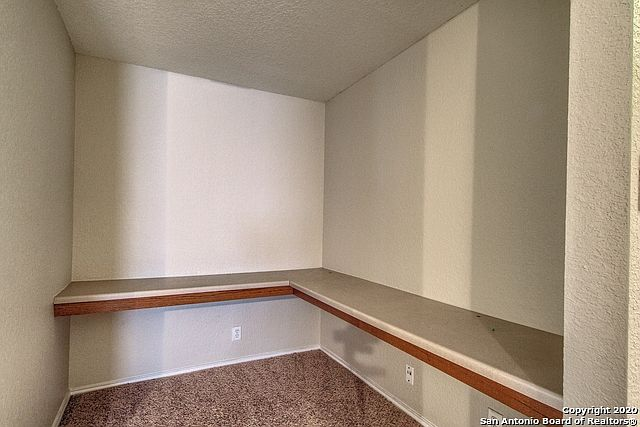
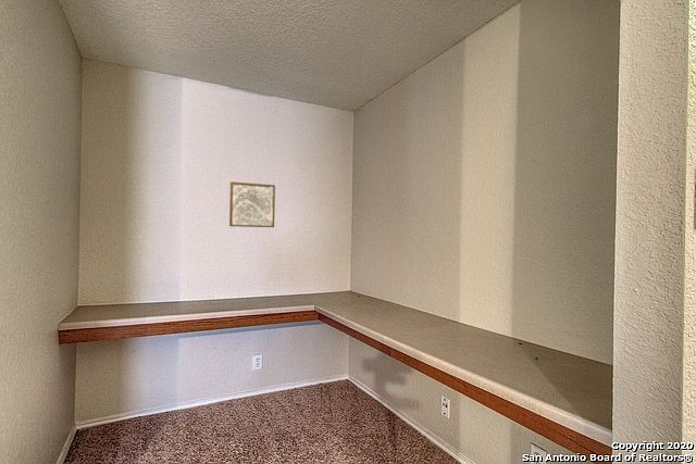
+ wall art (252, 204)
